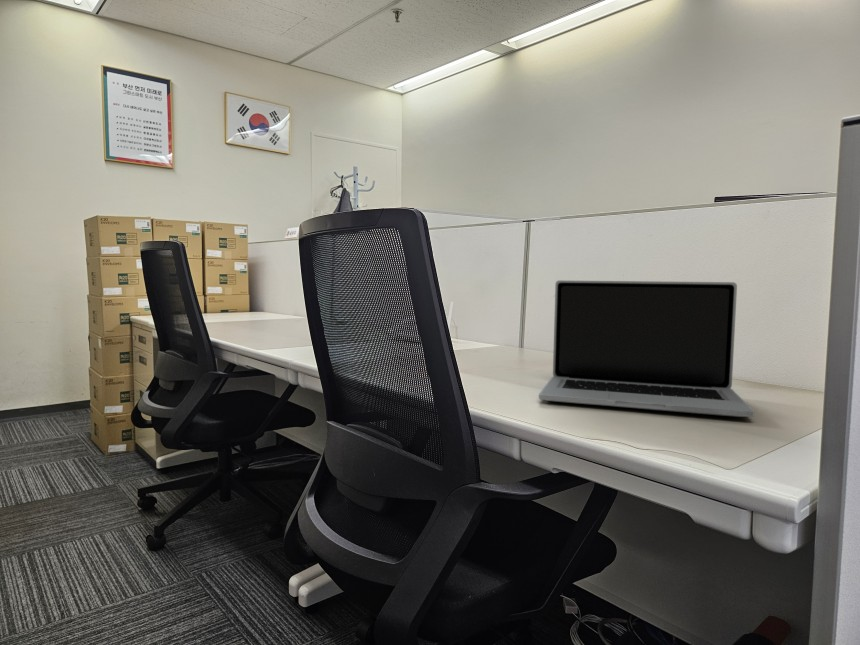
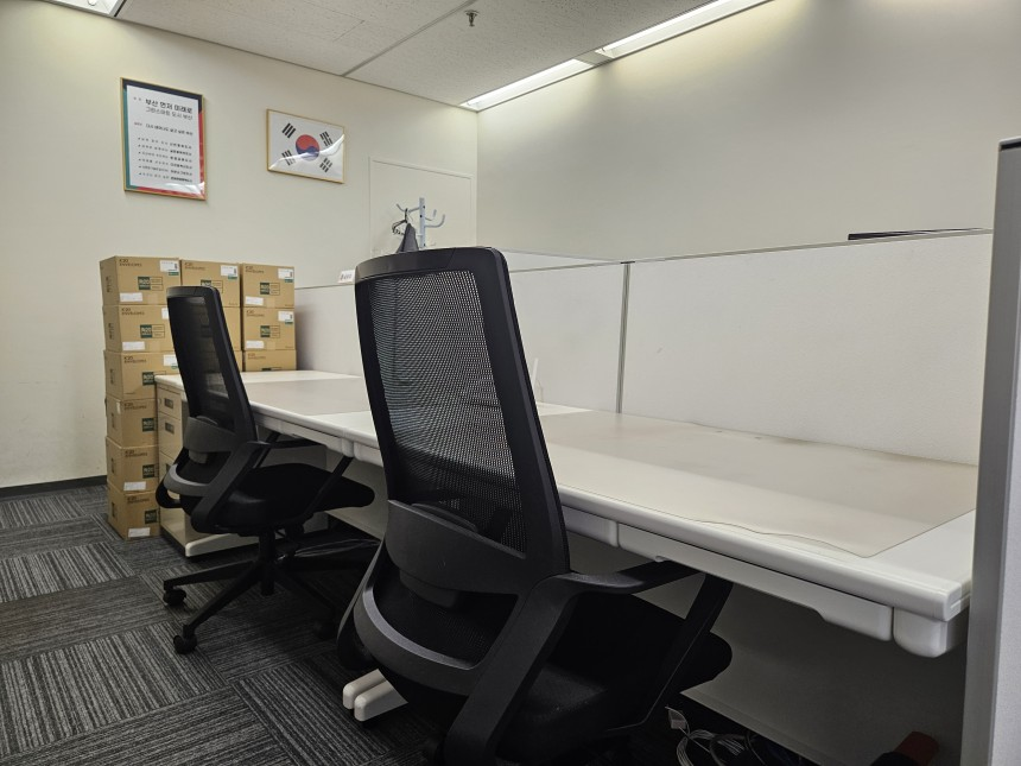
- laptop (640, 340)
